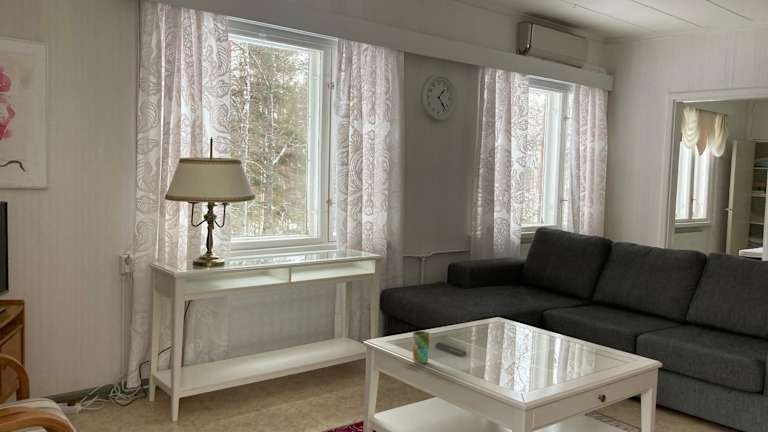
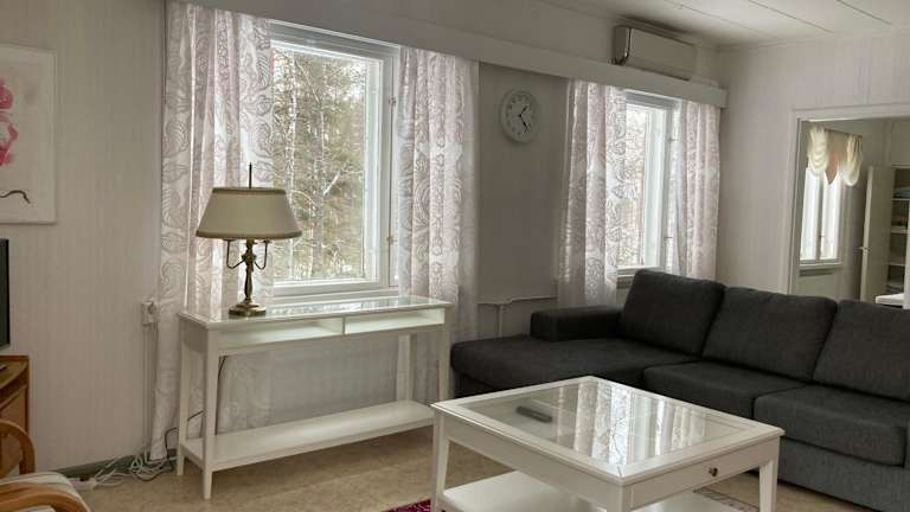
- cup (420, 347)
